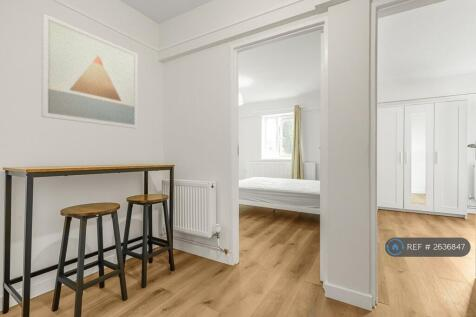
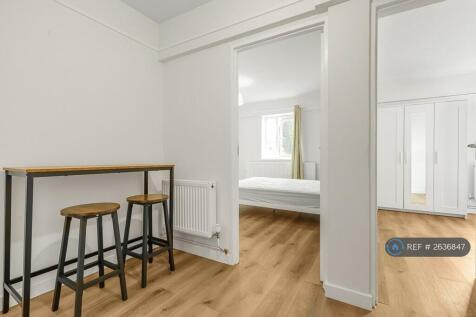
- wall art (96, 80)
